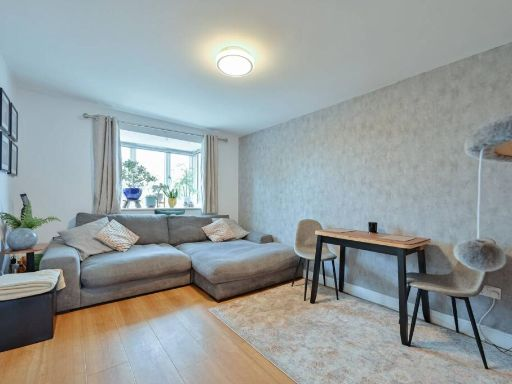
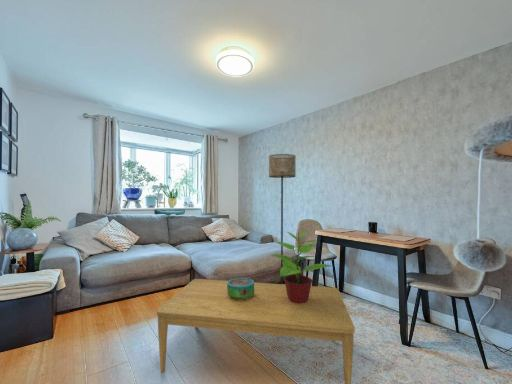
+ coffee table (256, 326)
+ potted plant (297, 263)
+ decorative bowl (240, 287)
+ floor lamp (282, 224)
